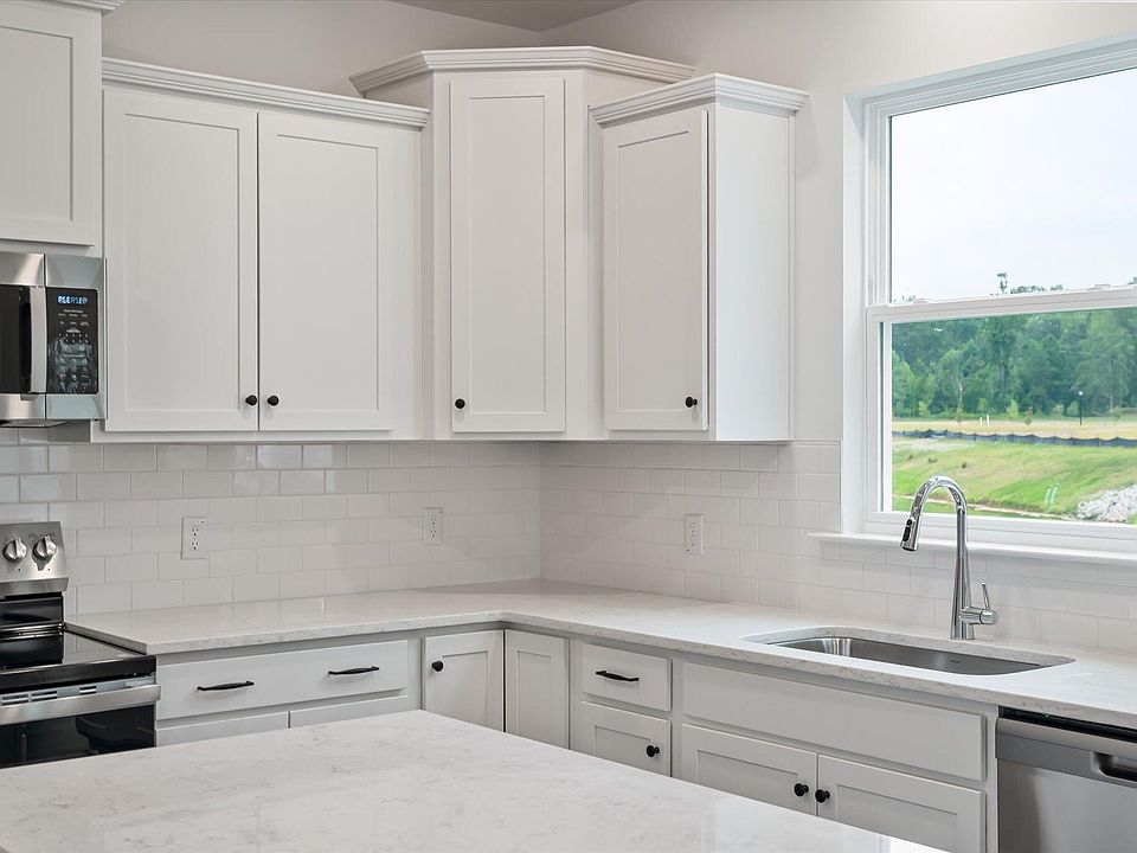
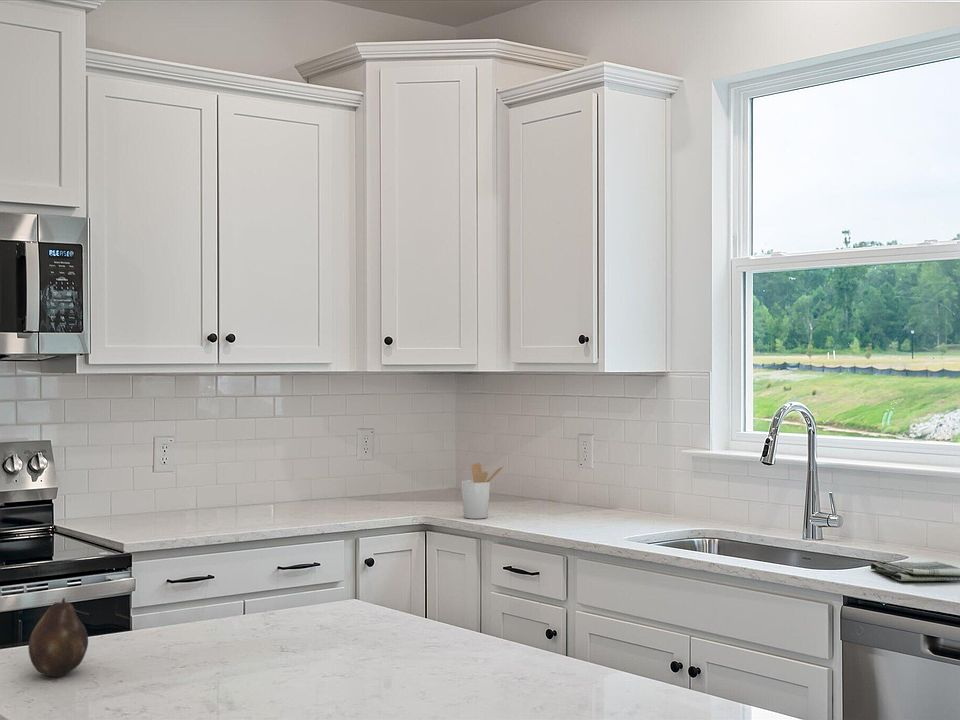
+ dish towel (920, 568)
+ utensil holder (483, 490)
+ fruit (58, 636)
